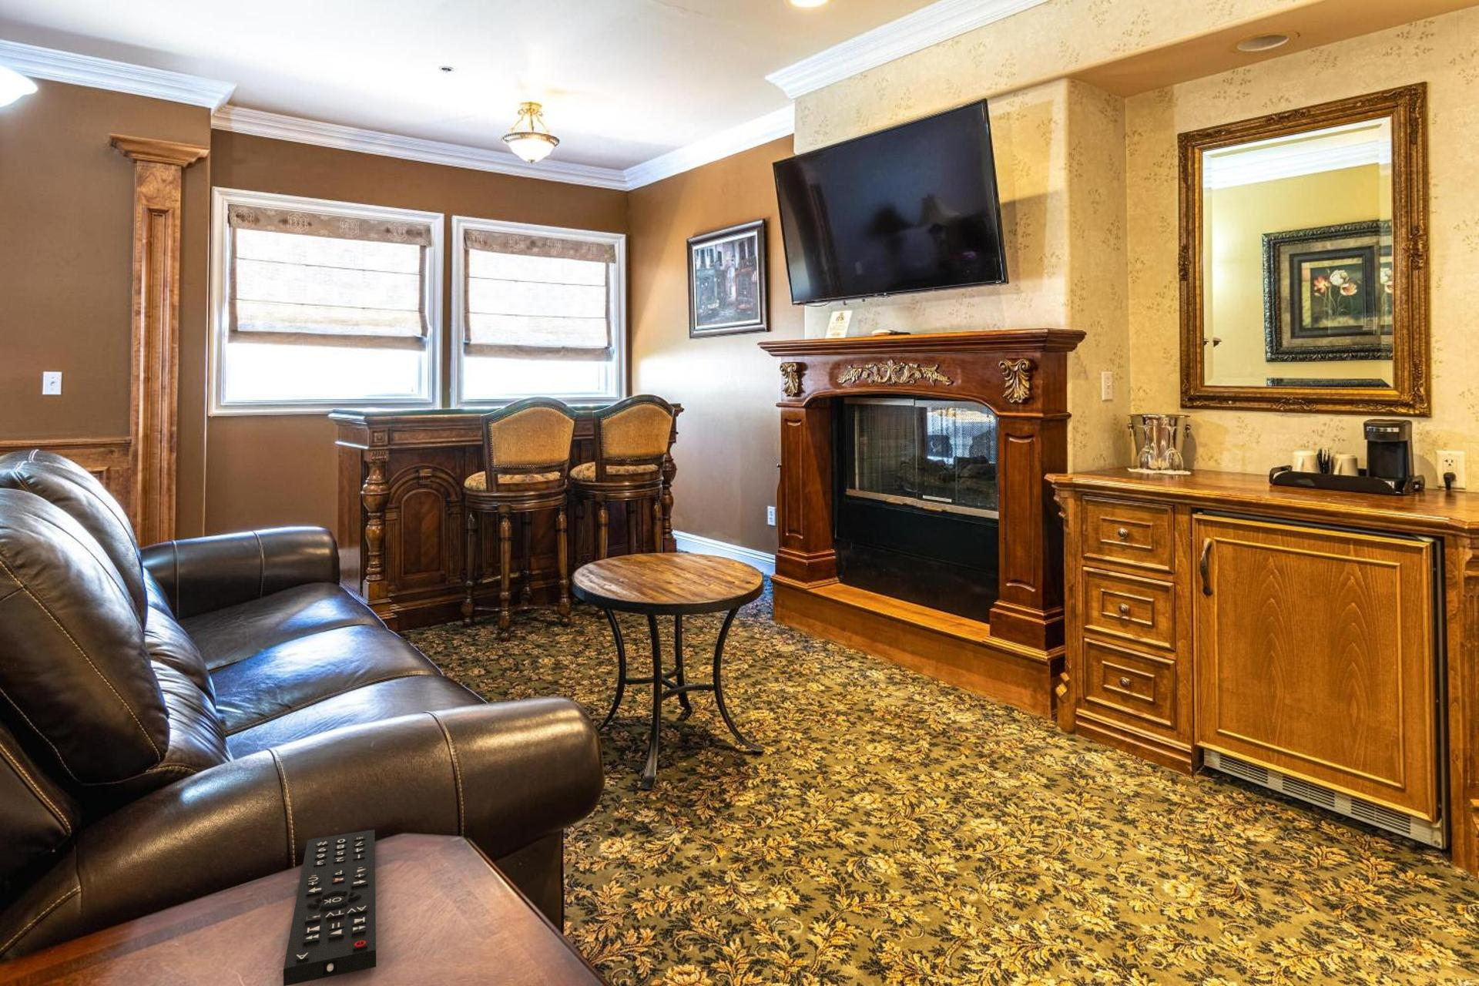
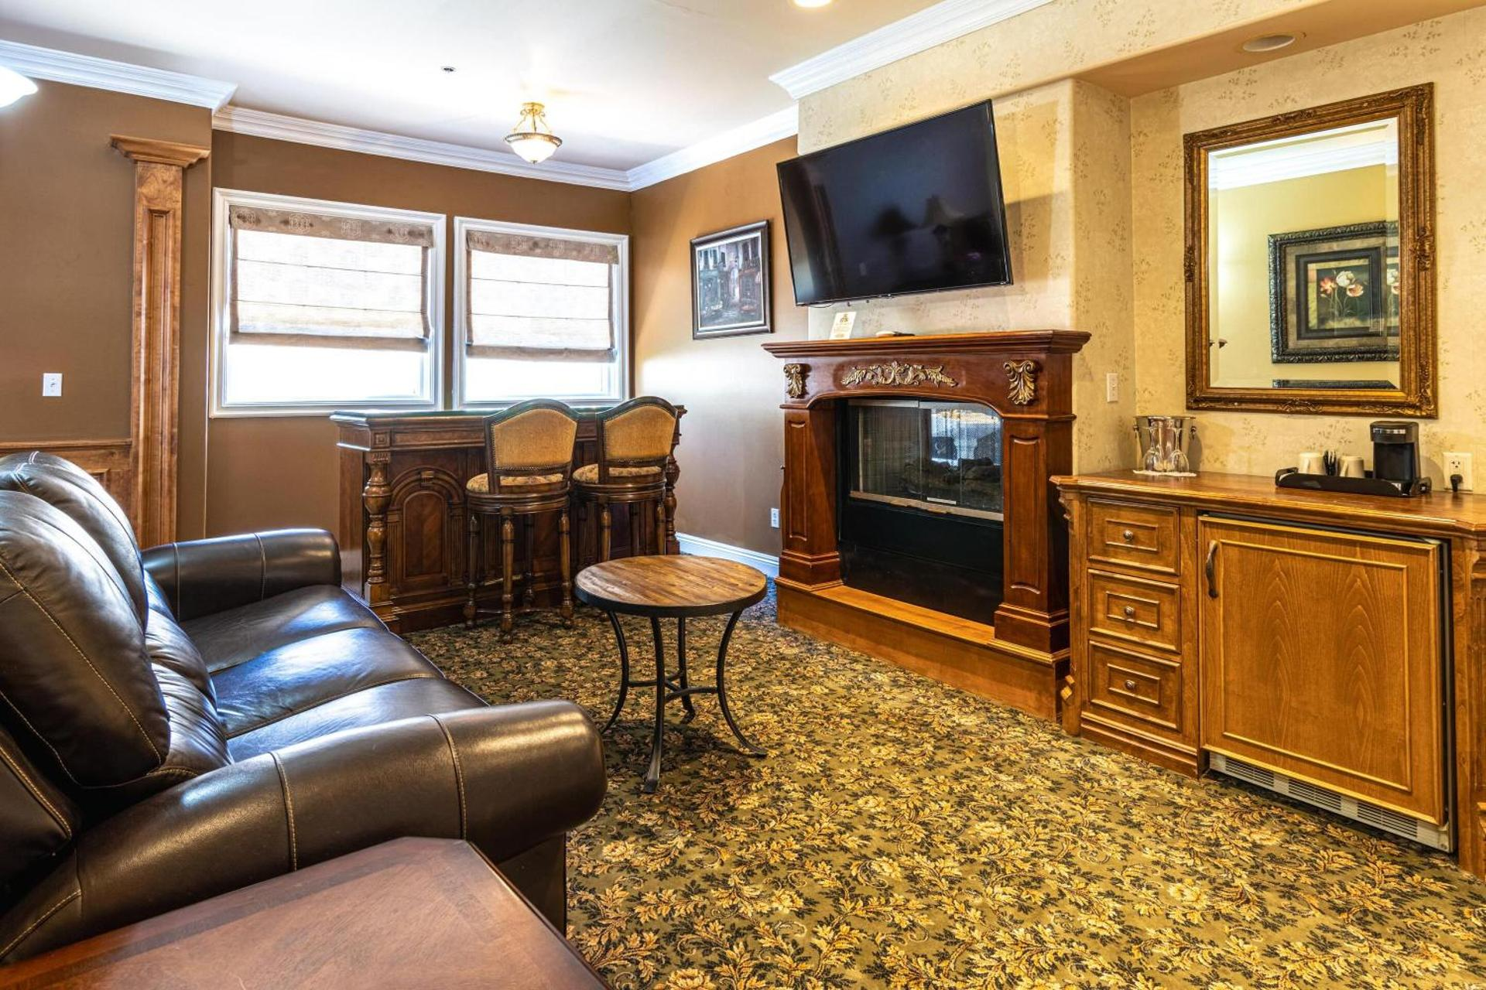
- remote control (337, 892)
